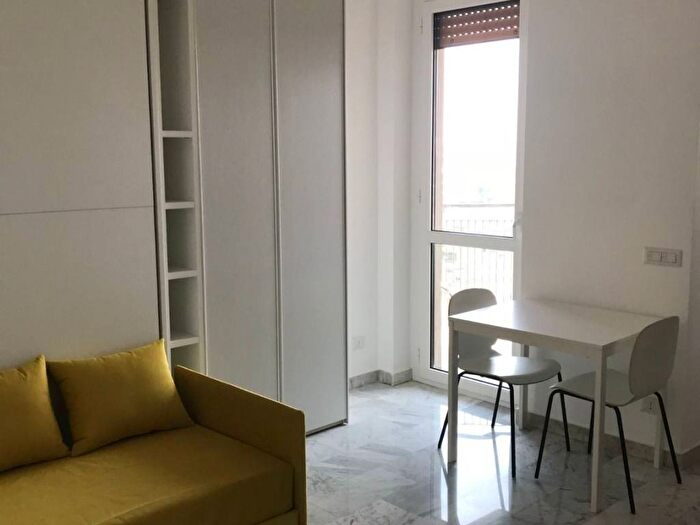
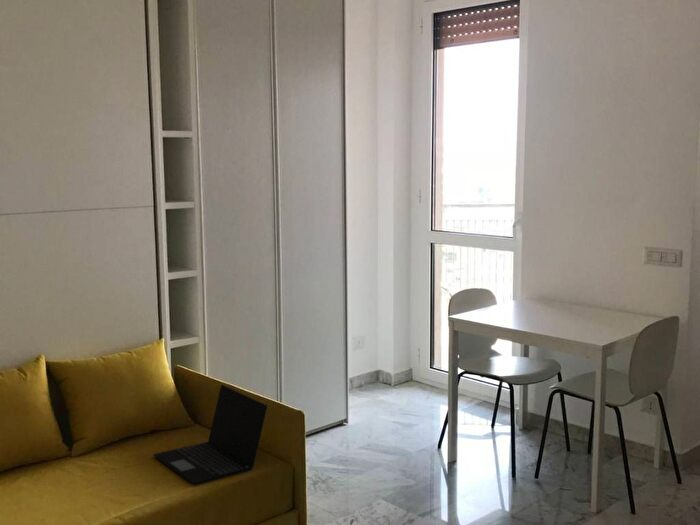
+ laptop (210, 431)
